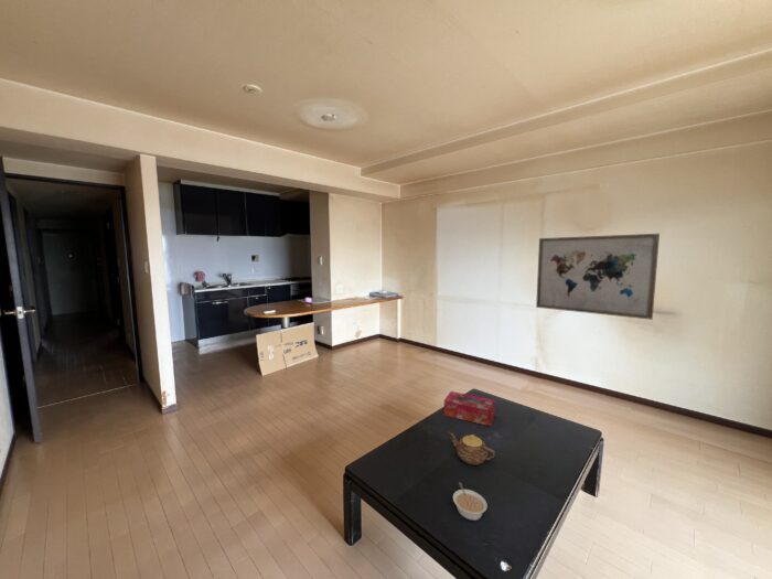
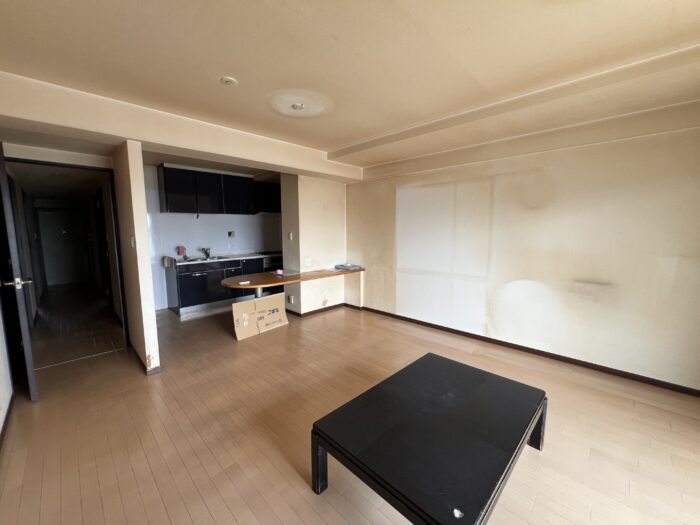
- wall art (590, 275)
- legume (468, 504)
- teapot (470, 446)
- tissue box (469, 407)
